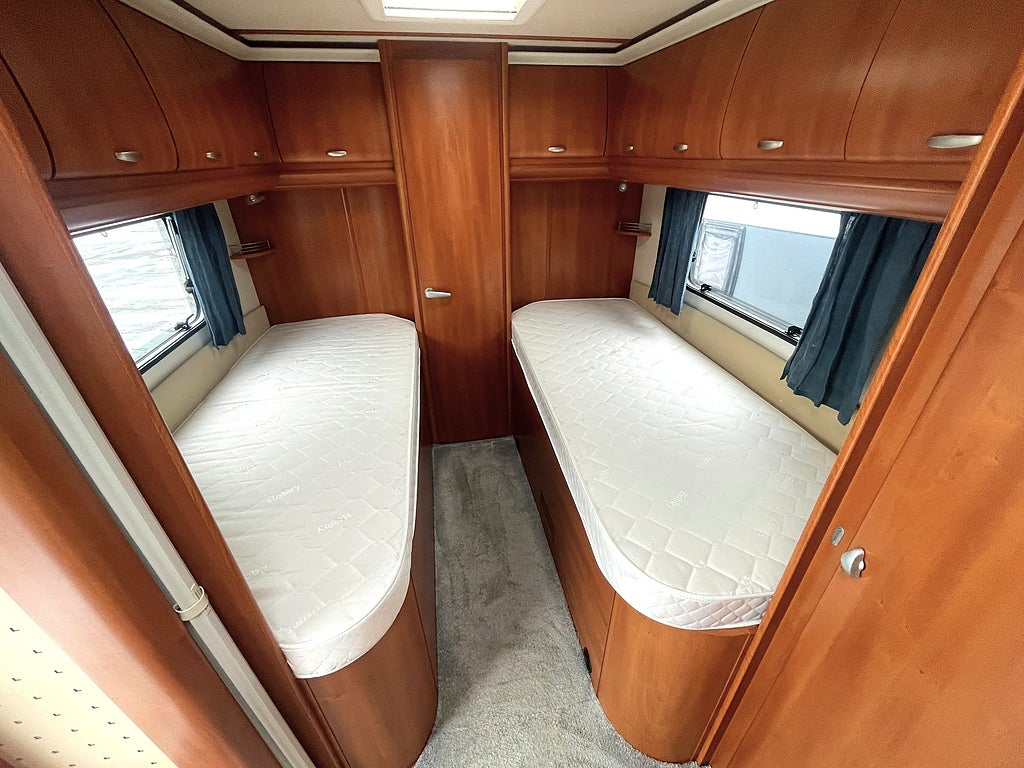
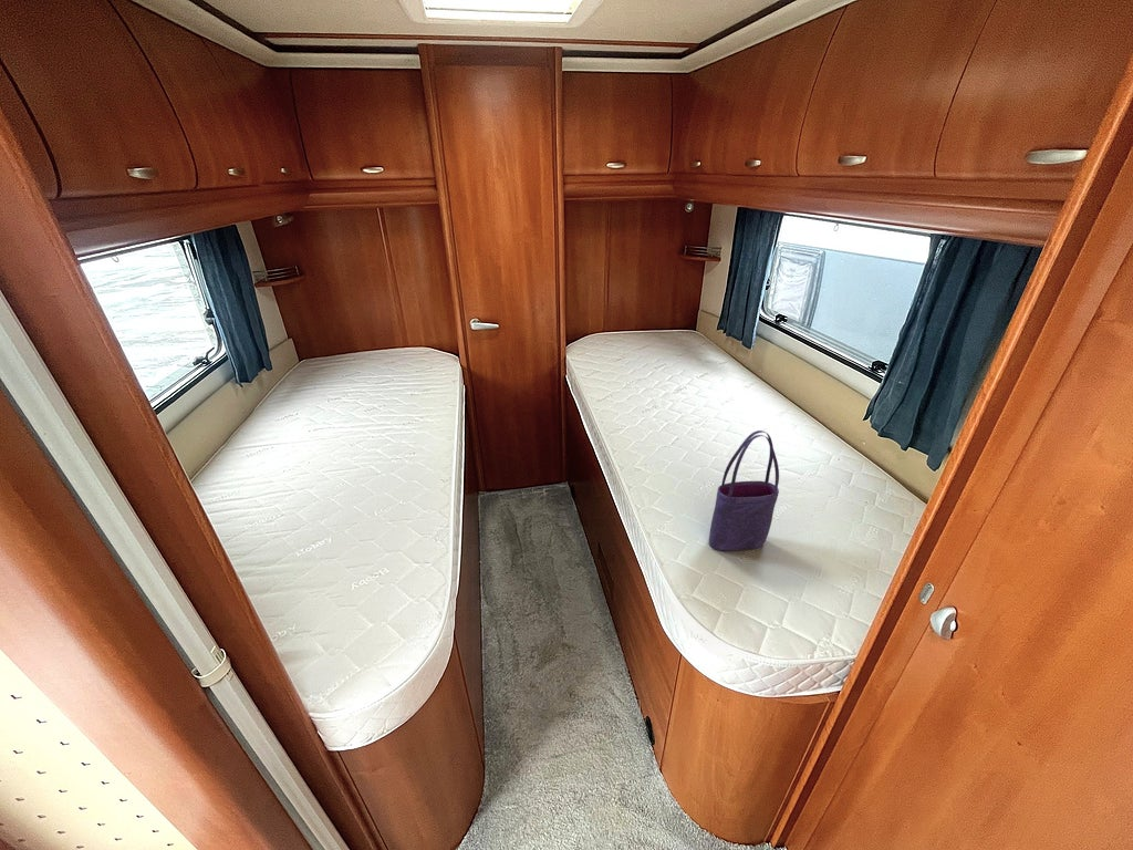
+ tote bag (747, 490)
